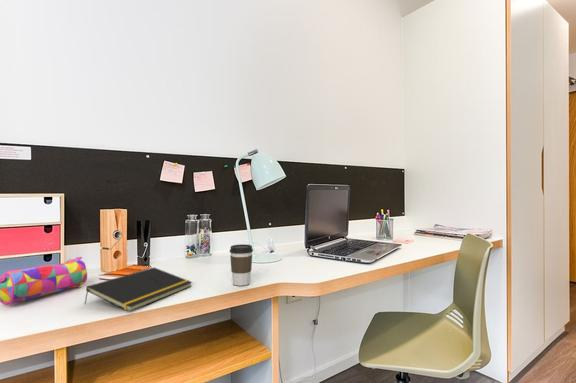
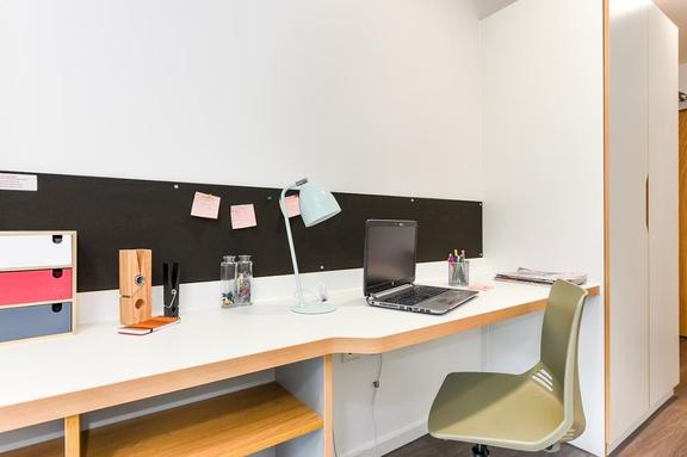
- pencil case (45, 279)
- coffee cup (241, 264)
- notepad (143, 286)
